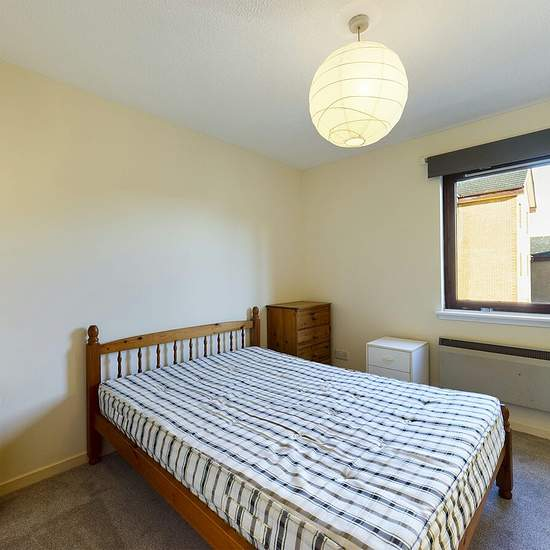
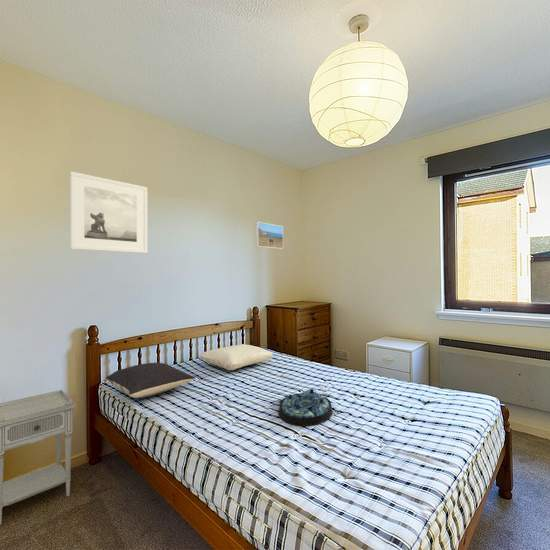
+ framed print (111, 215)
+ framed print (270, 235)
+ serving tray (305, 403)
+ nightstand (29, 444)
+ pillow (150, 378)
+ pillow (236, 356)
